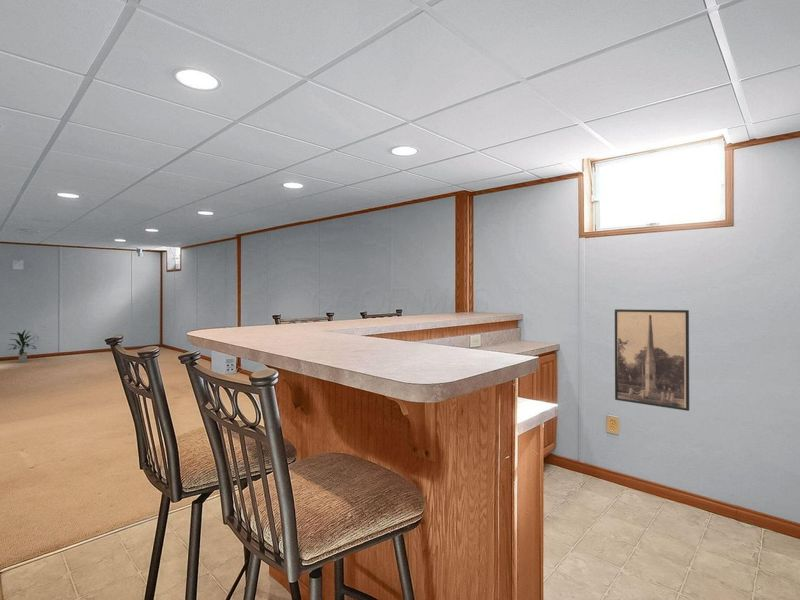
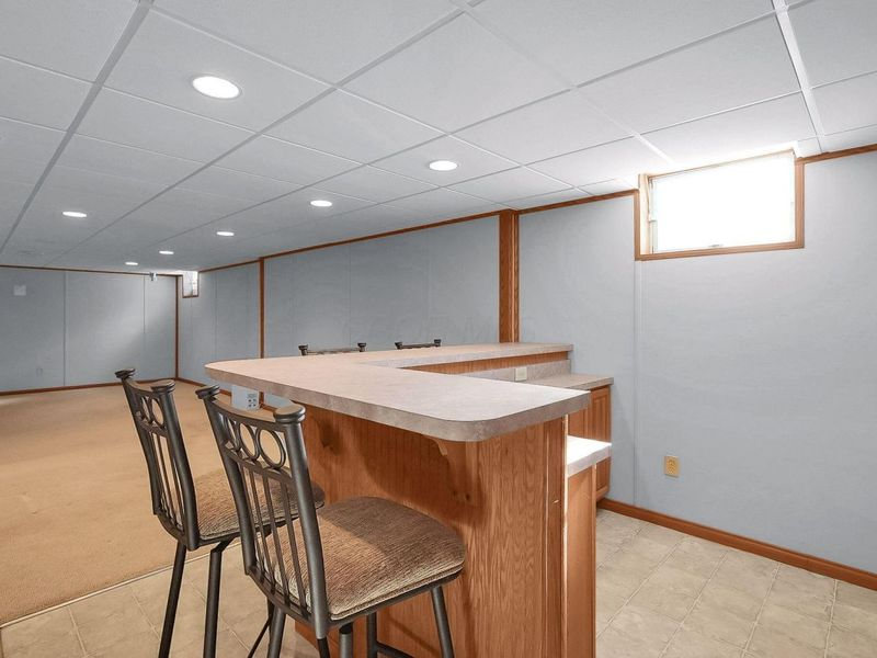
- indoor plant (21, 345)
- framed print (650, 357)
